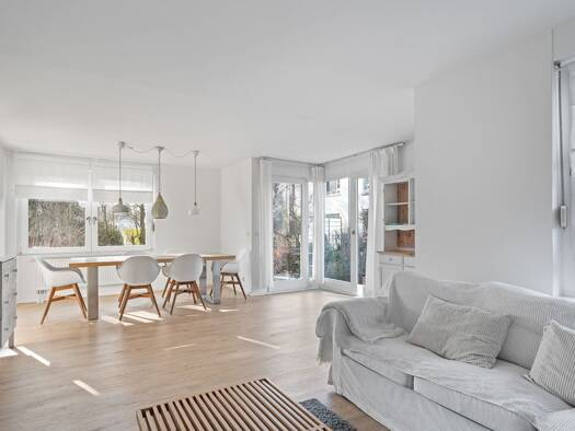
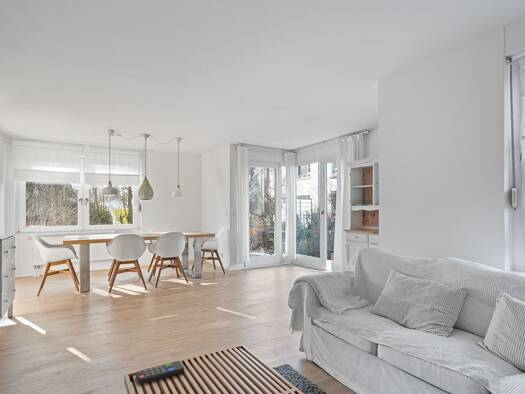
+ remote control (160, 371)
